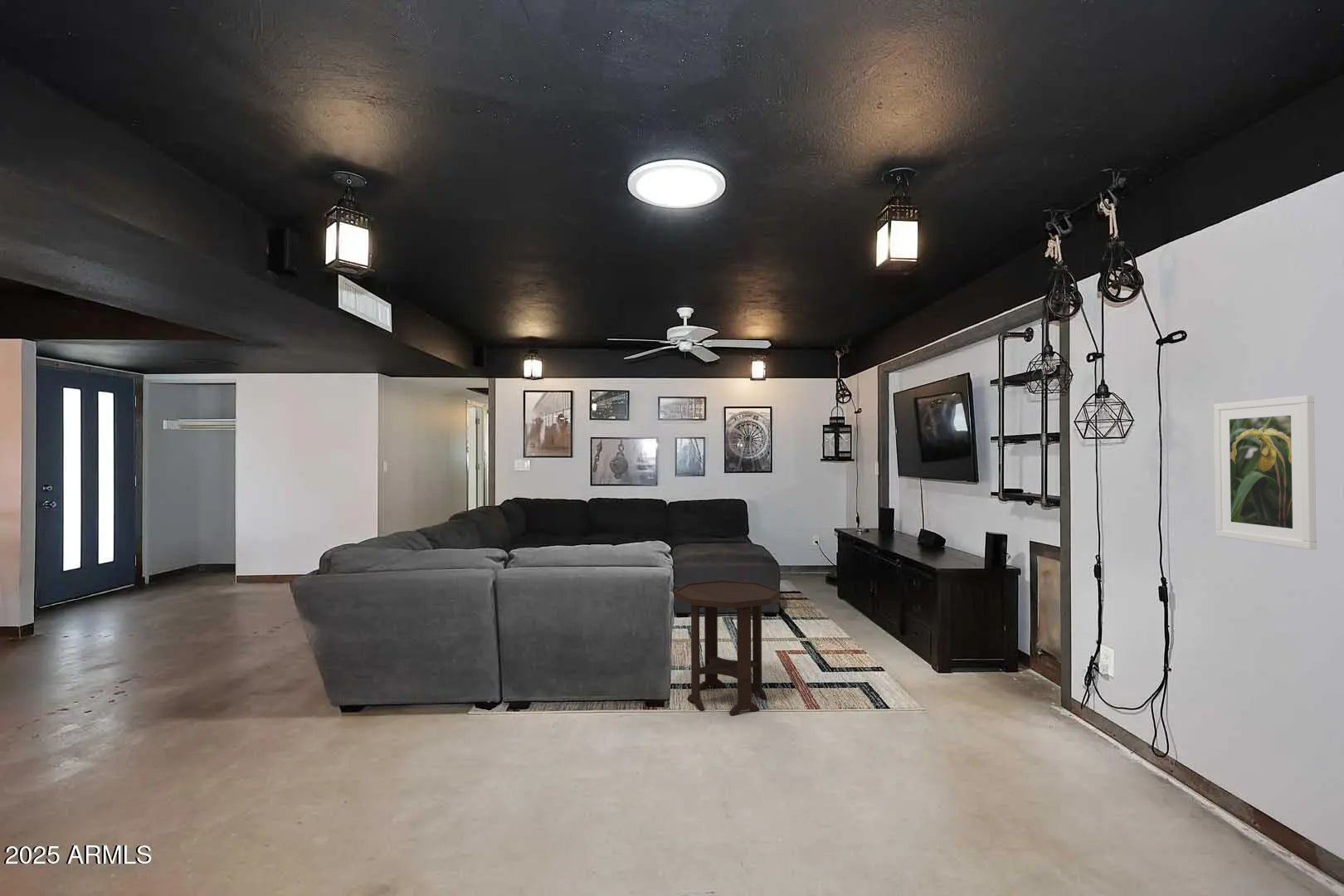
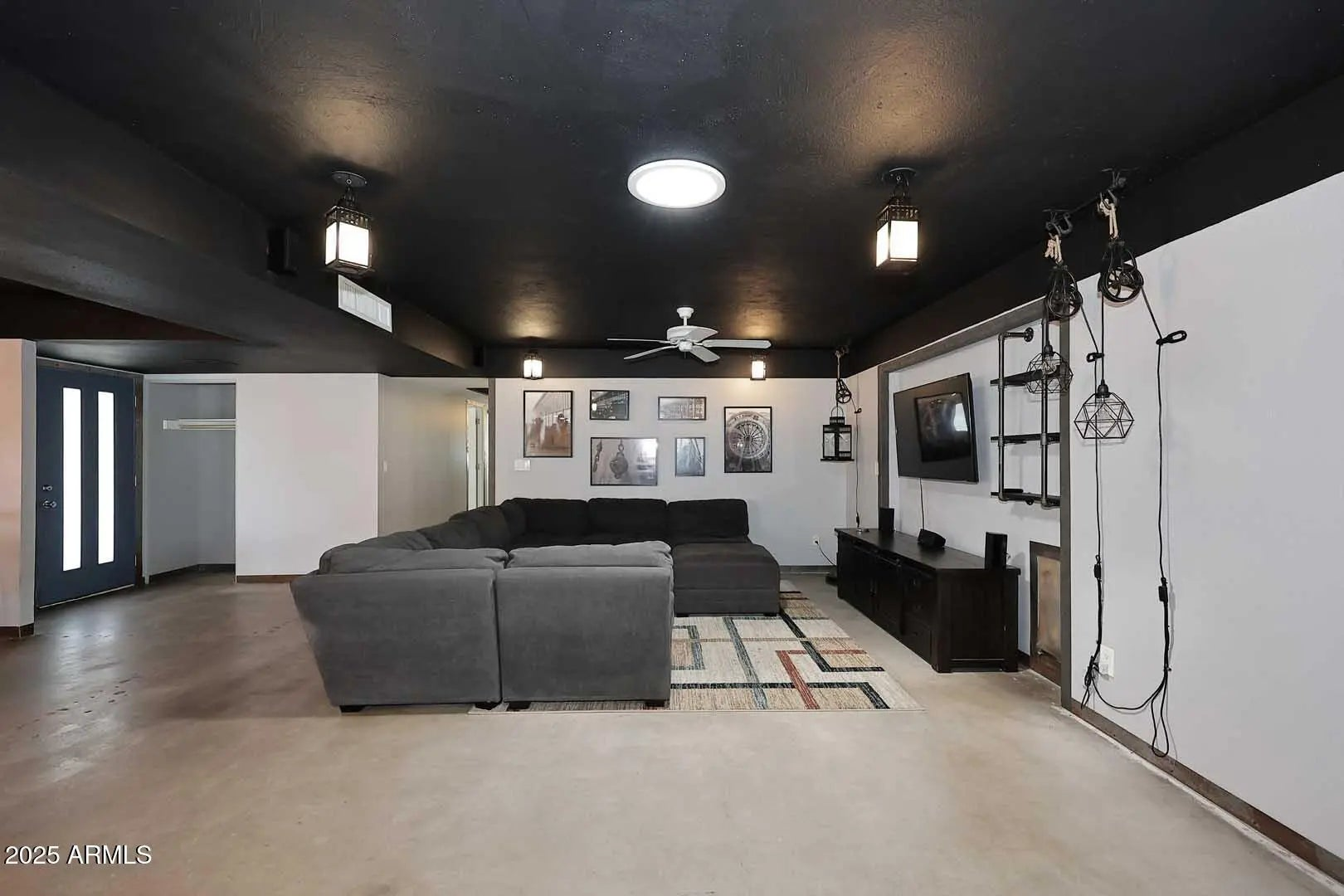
- side table (717, 645)
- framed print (1260, 470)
